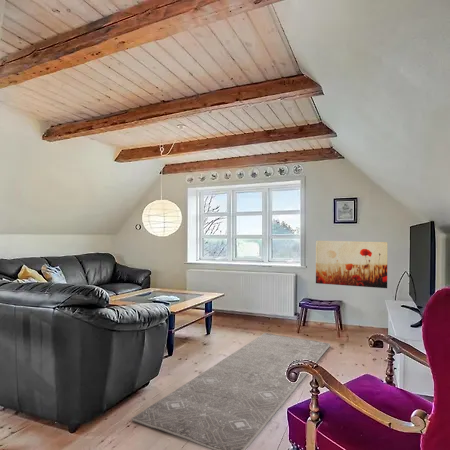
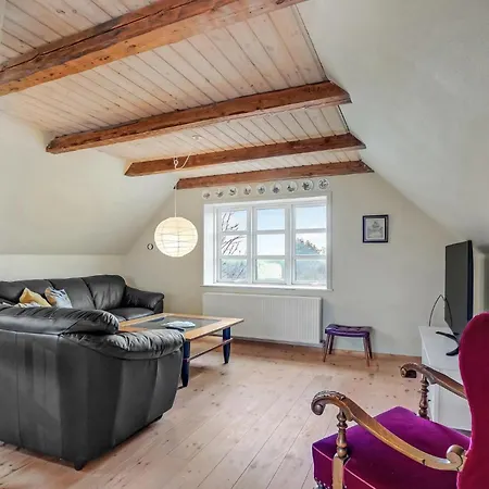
- rug (256, 372)
- wall art (350, 263)
